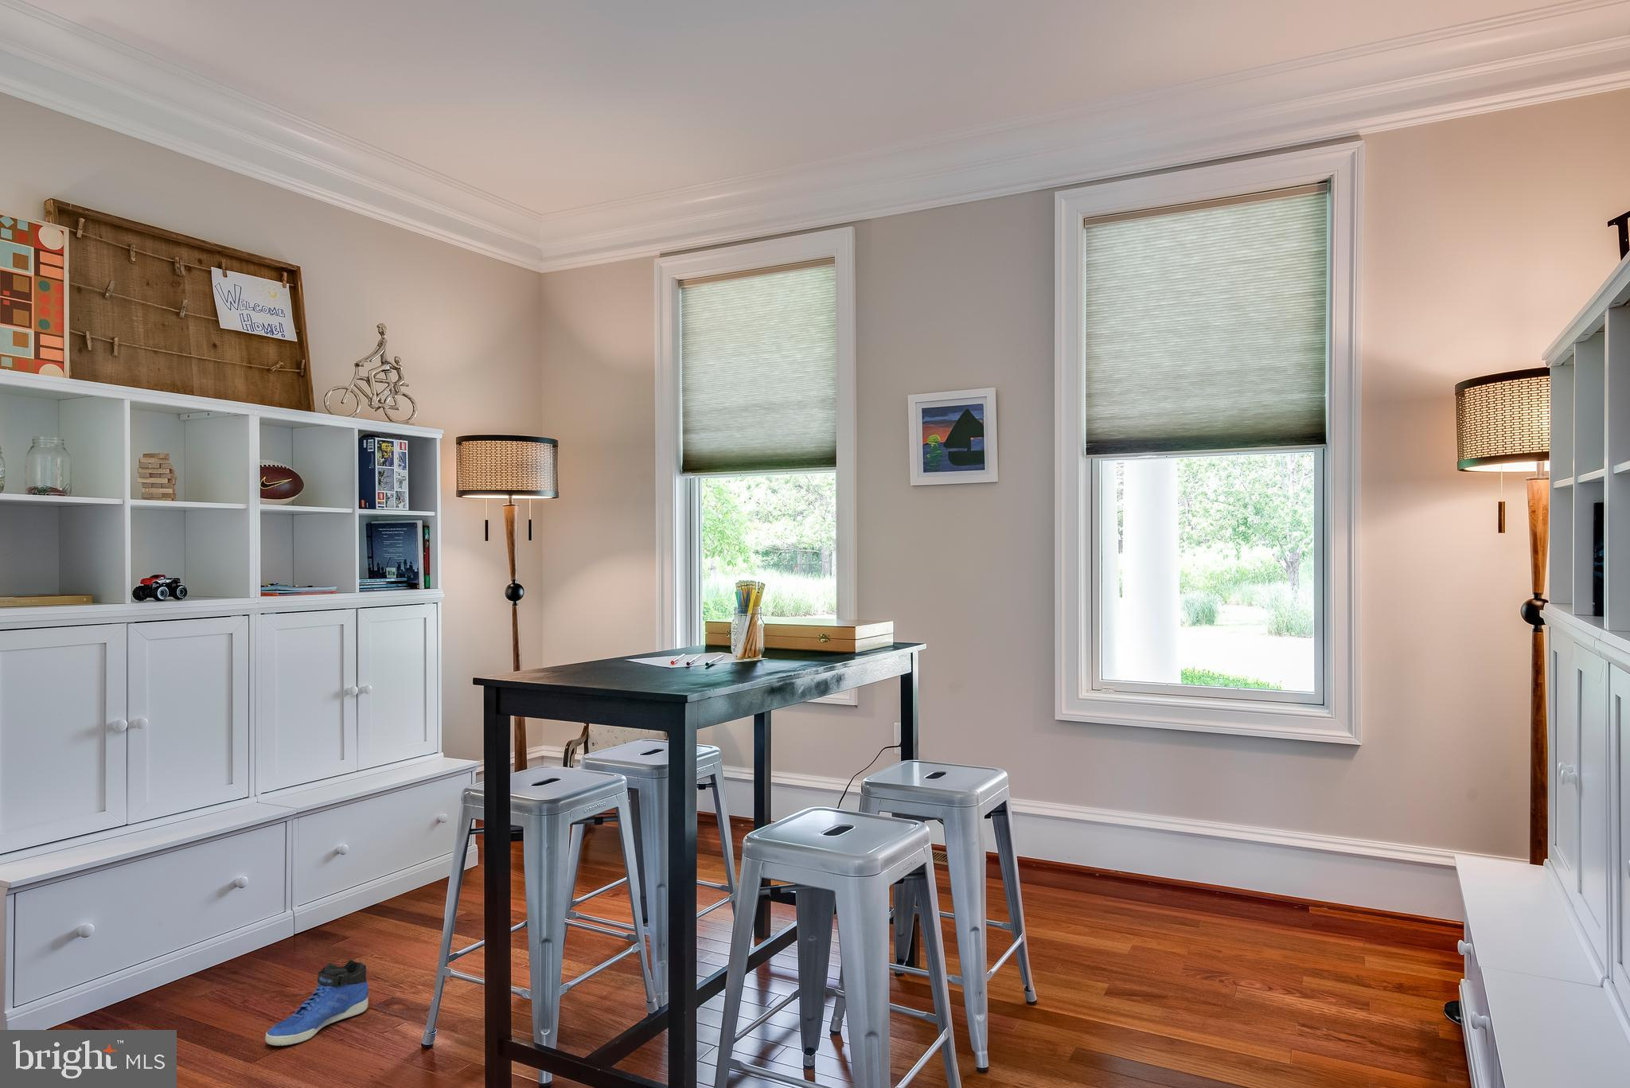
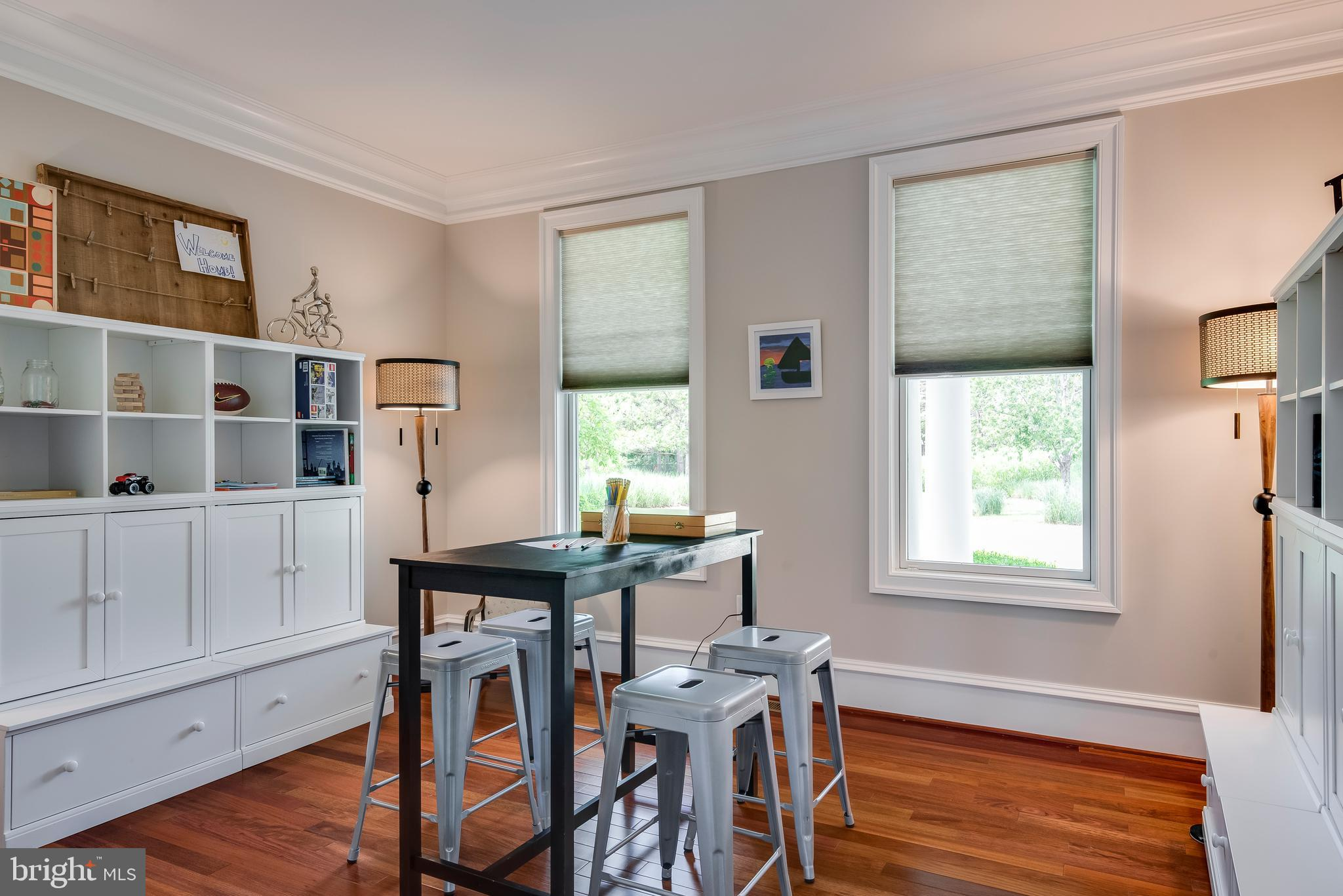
- sneaker (318, 997)
